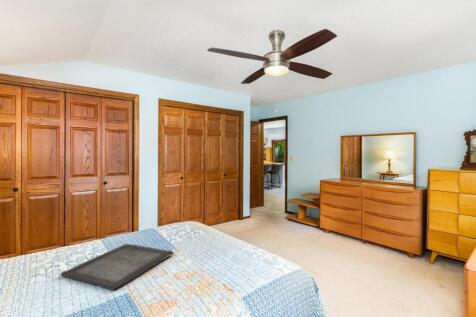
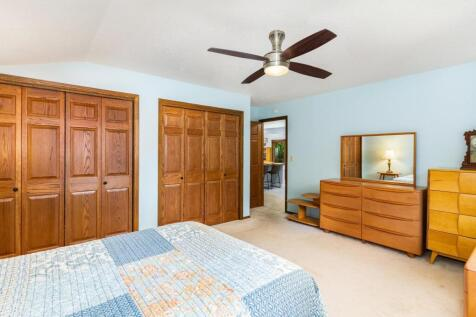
- serving tray (121, 261)
